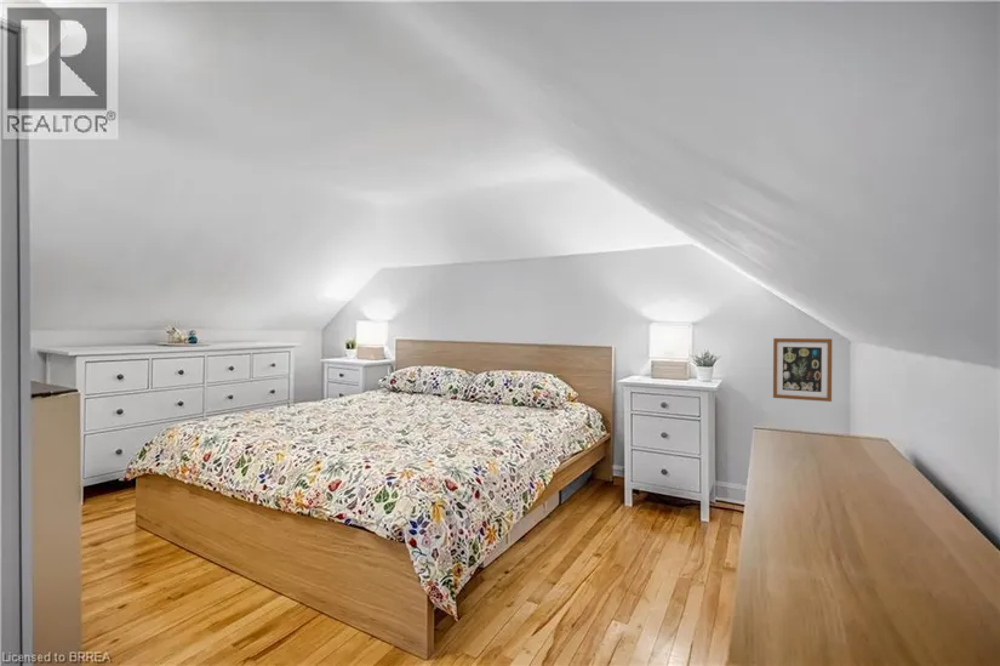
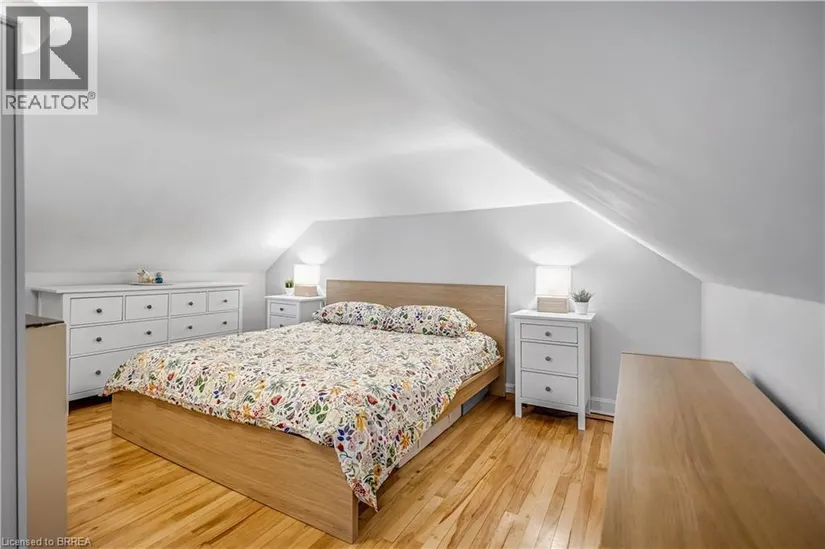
- wall art (801, 369)
